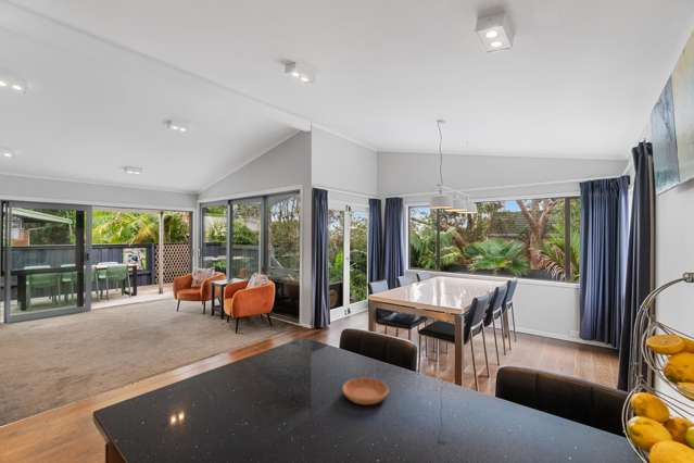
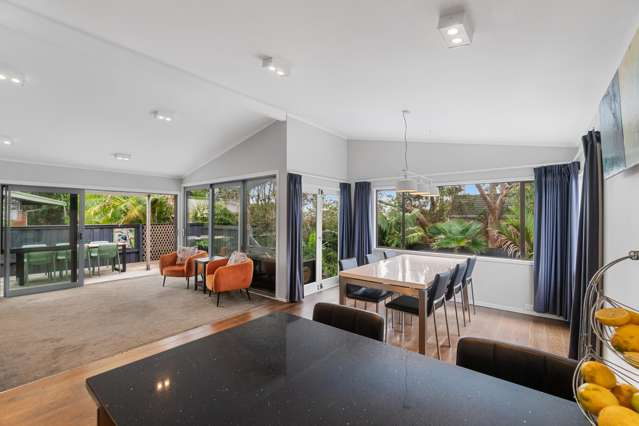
- saucer (365, 391)
